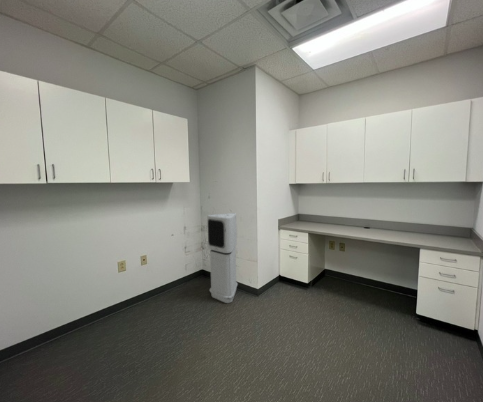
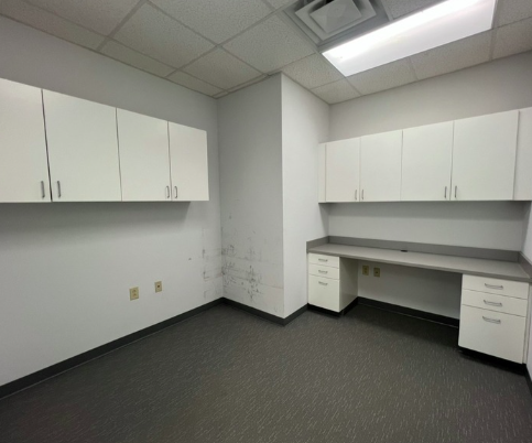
- air purifier (226, 255)
